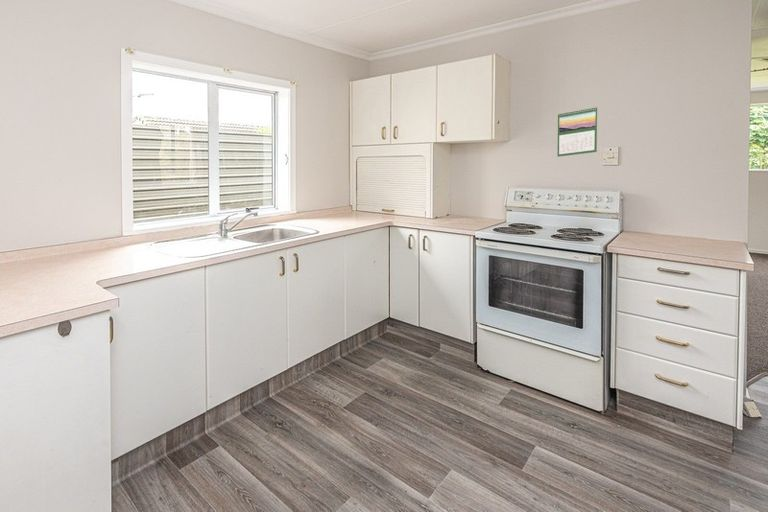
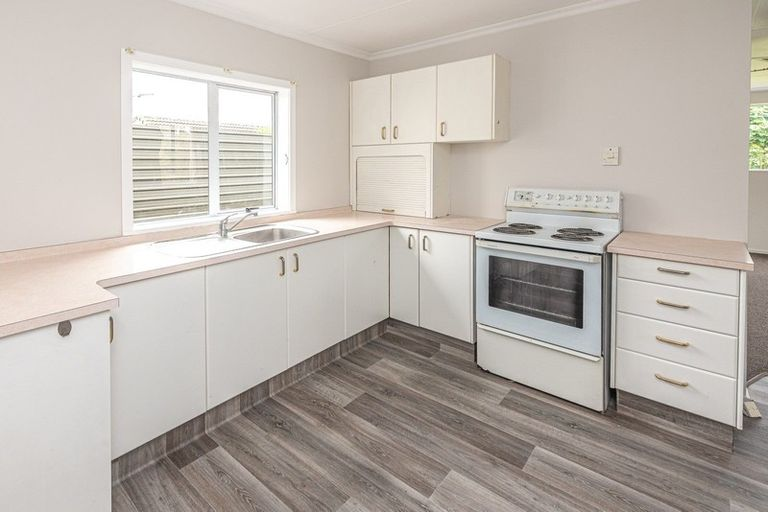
- calendar (576, 131)
